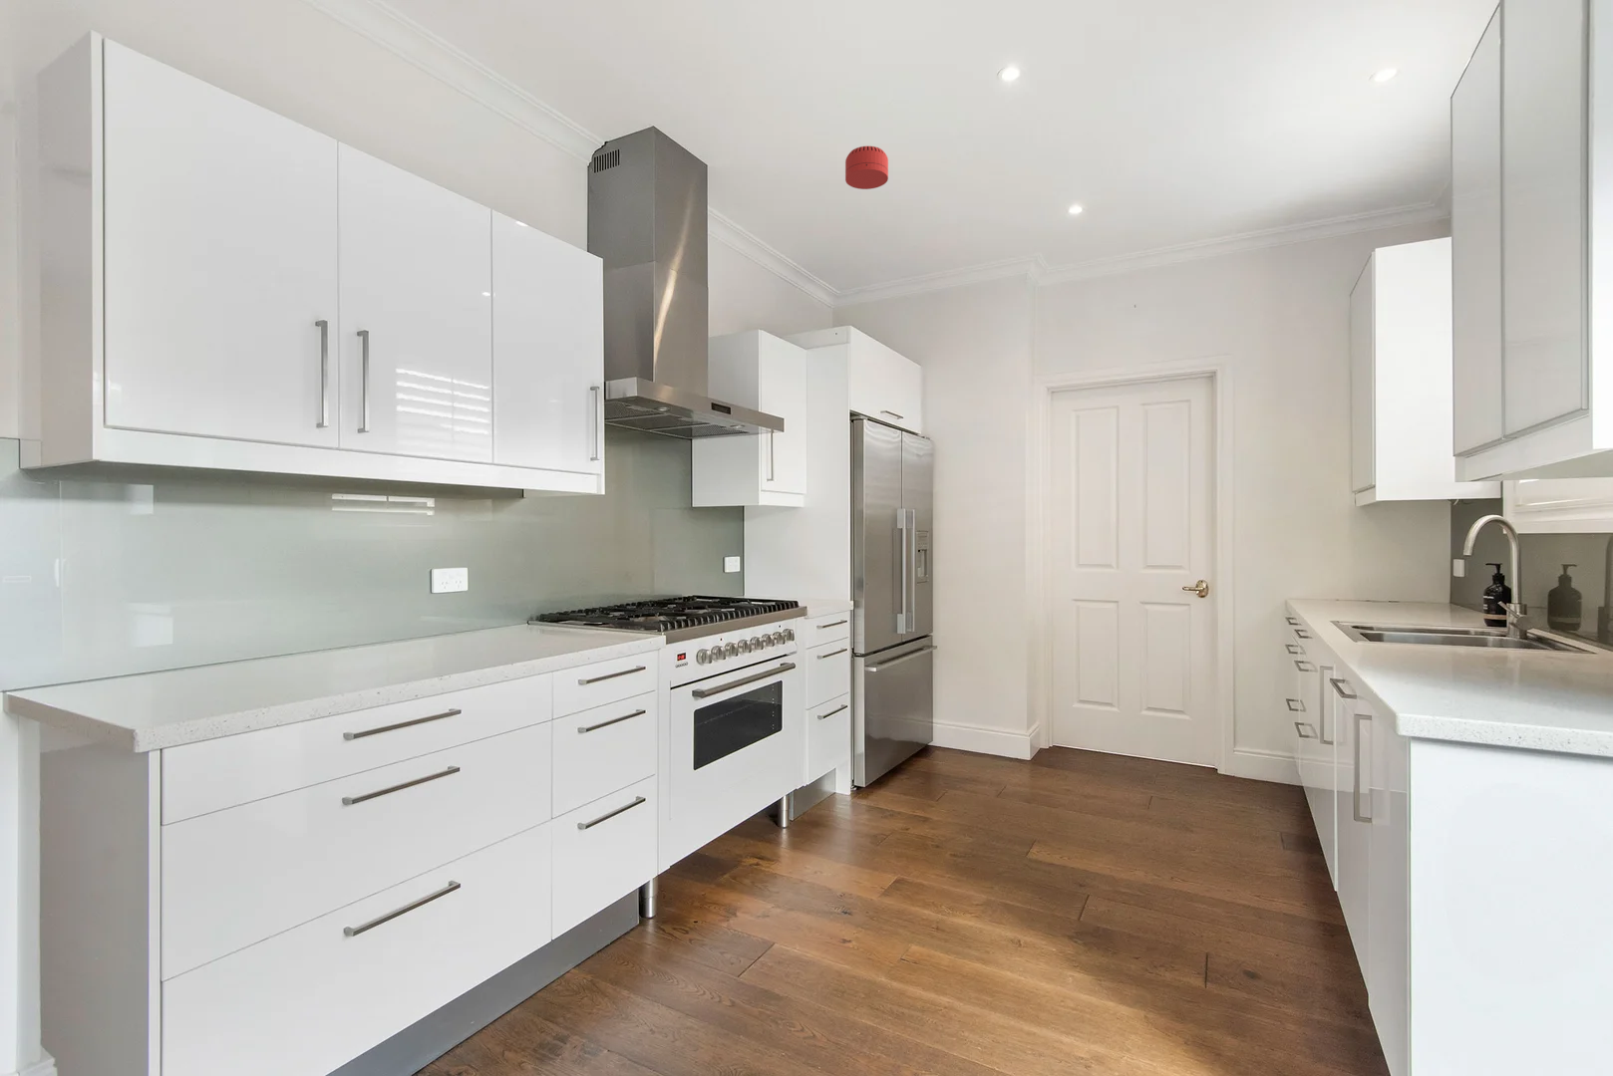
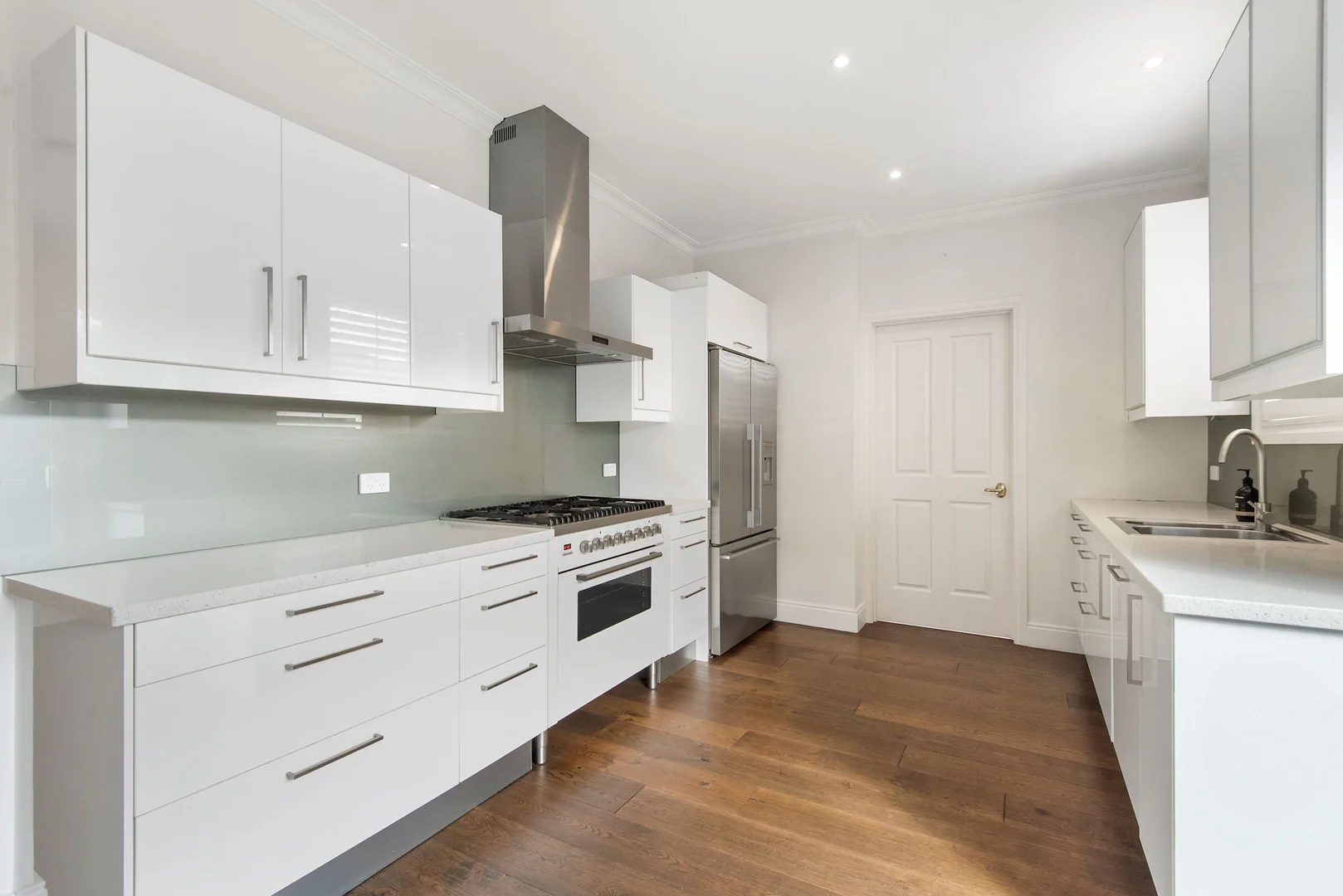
- smoke detector (866, 167)
